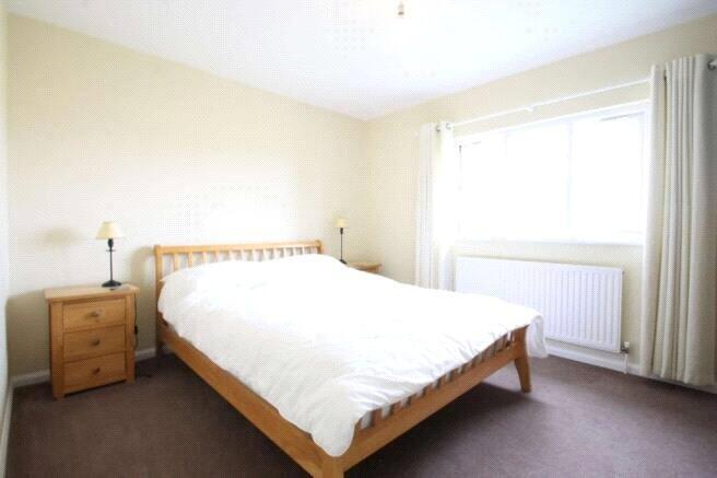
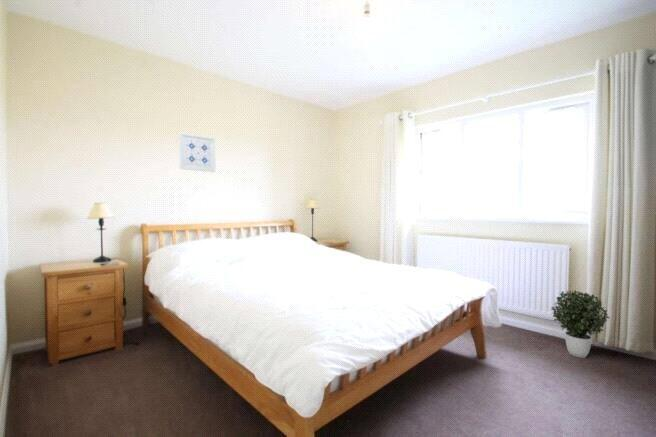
+ potted plant (579, 323)
+ wall art (198, 153)
